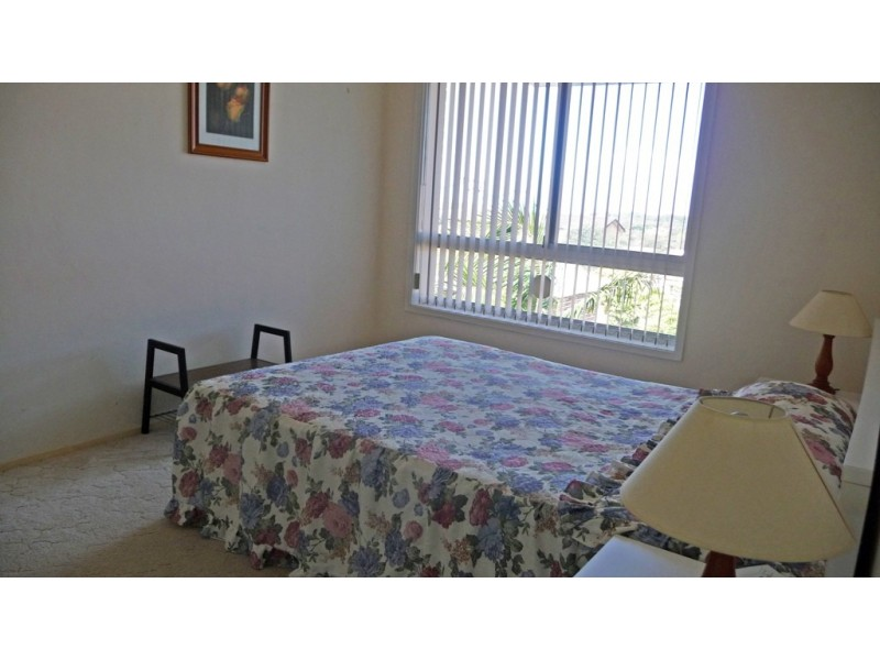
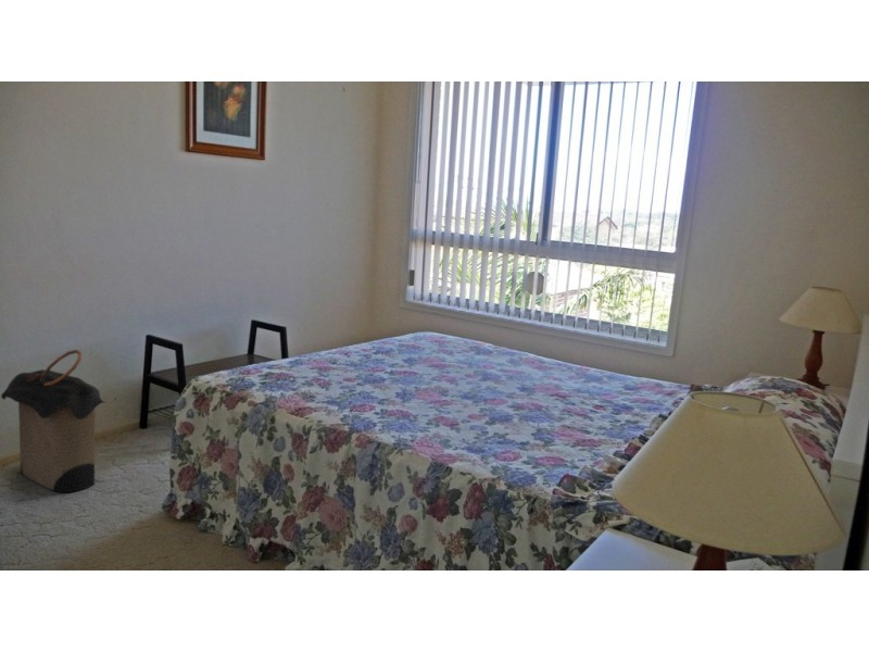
+ laundry hamper (52, 414)
